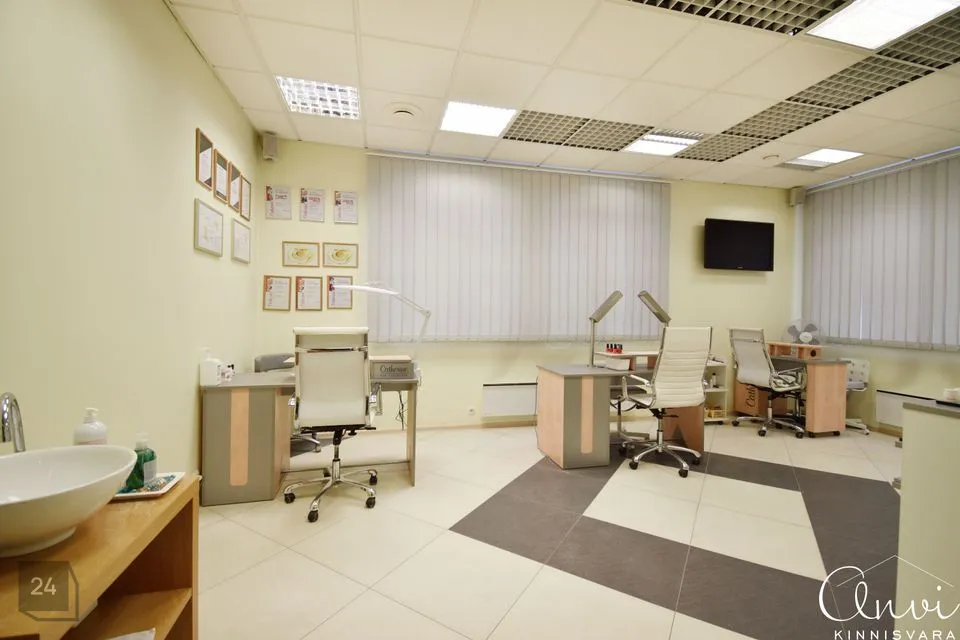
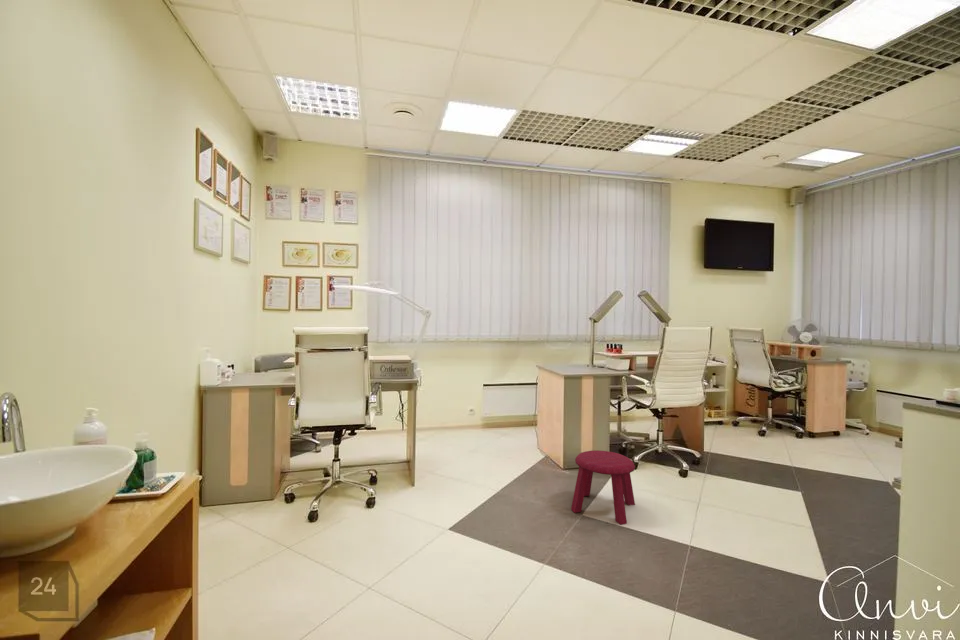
+ stool (611, 479)
